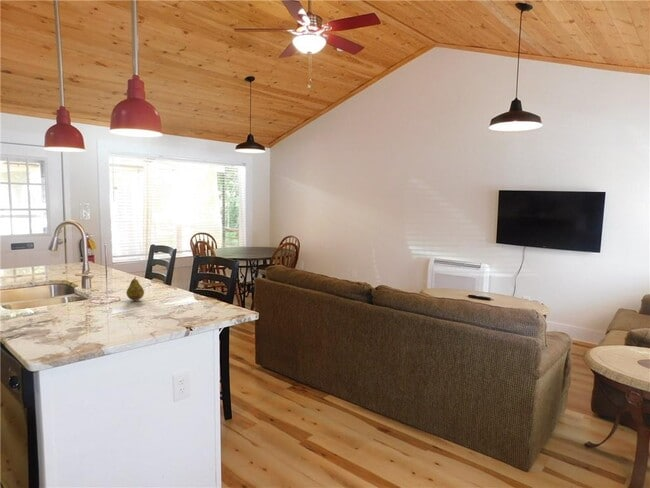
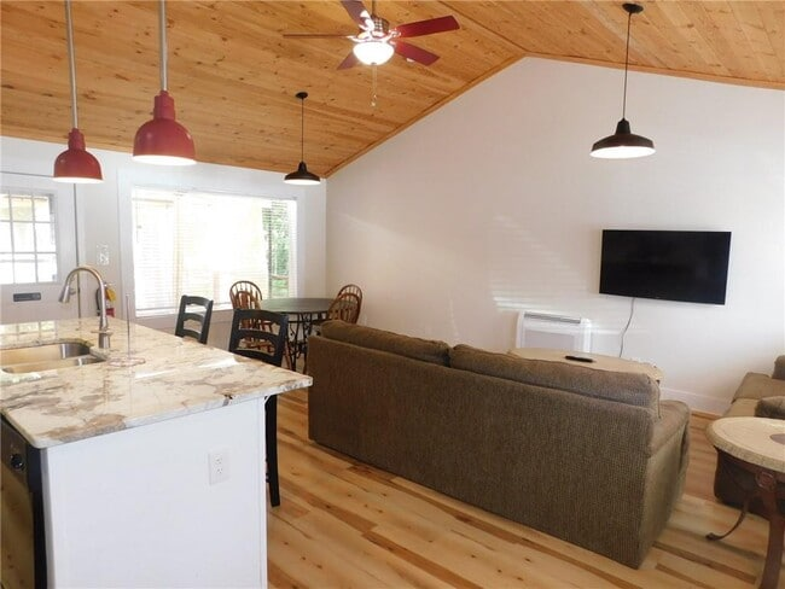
- fruit (135, 288)
